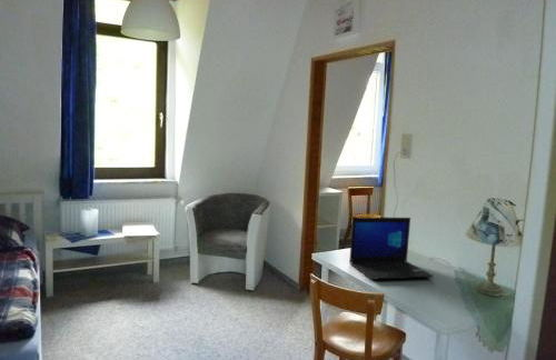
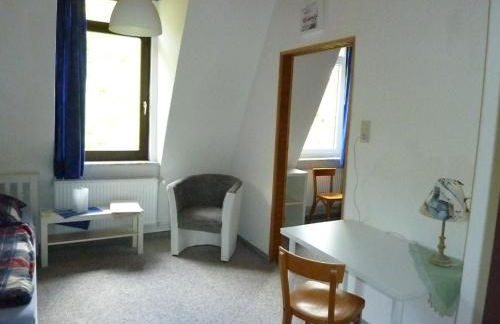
- laptop (391, 247)
